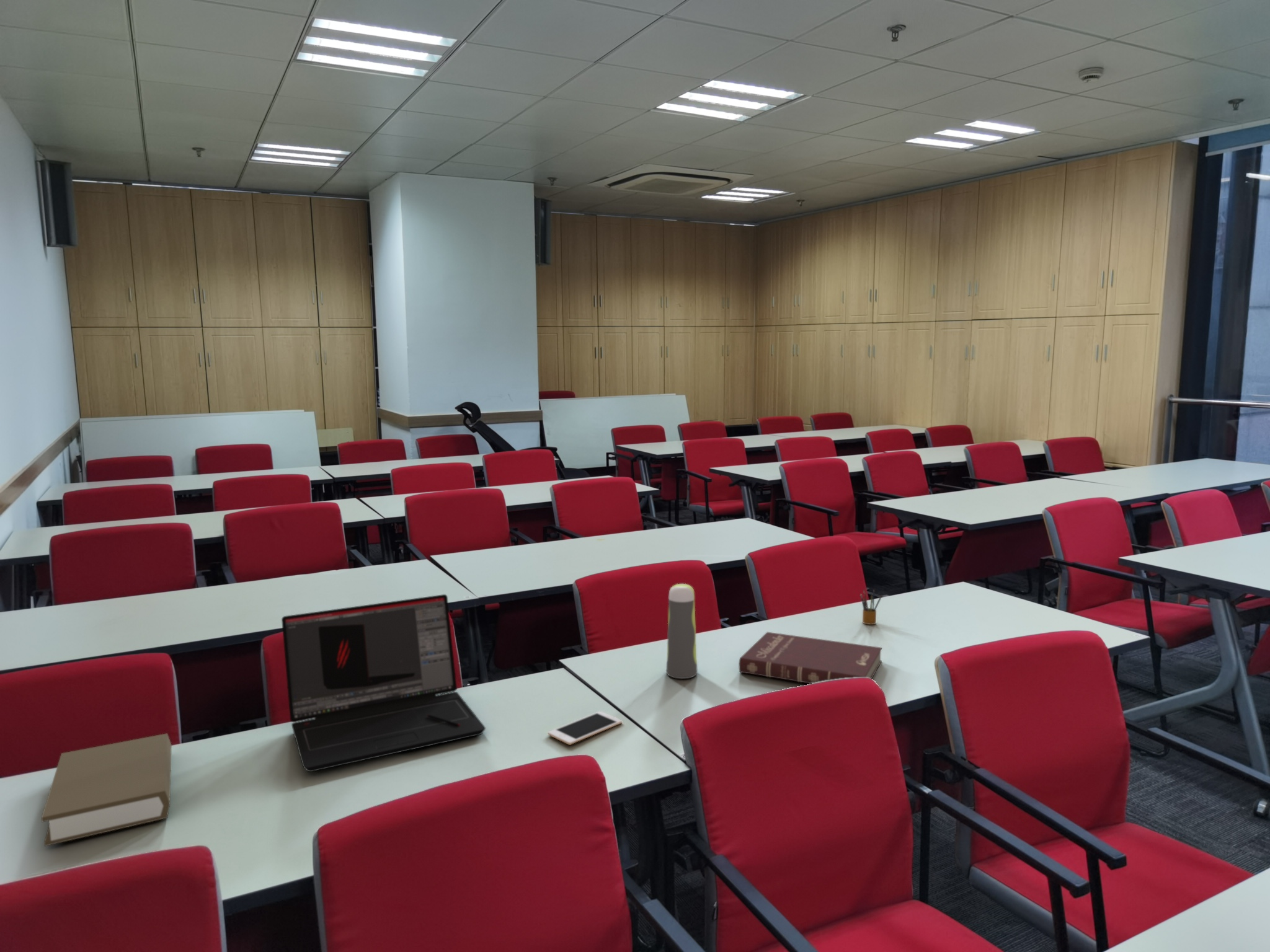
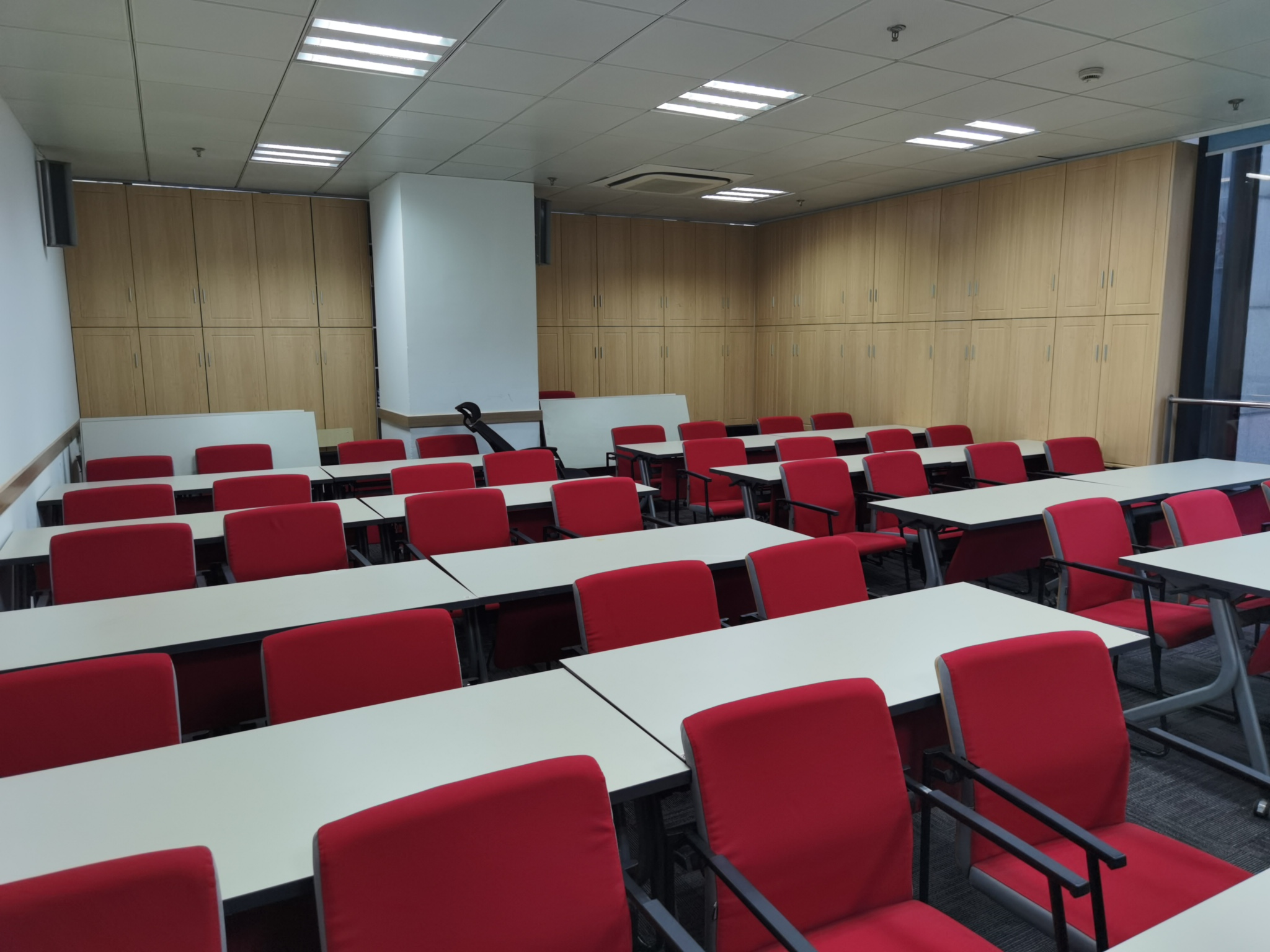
- cell phone (585, 727)
- water bottle (682, 630)
- book (811, 660)
- pencil box (871, 607)
- book (113, 783)
- laptop (383, 674)
